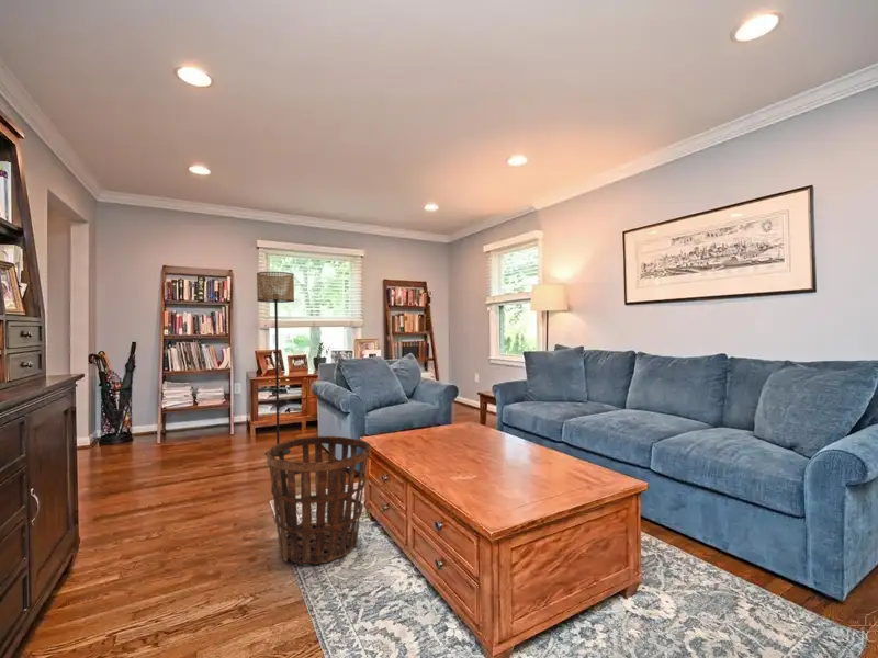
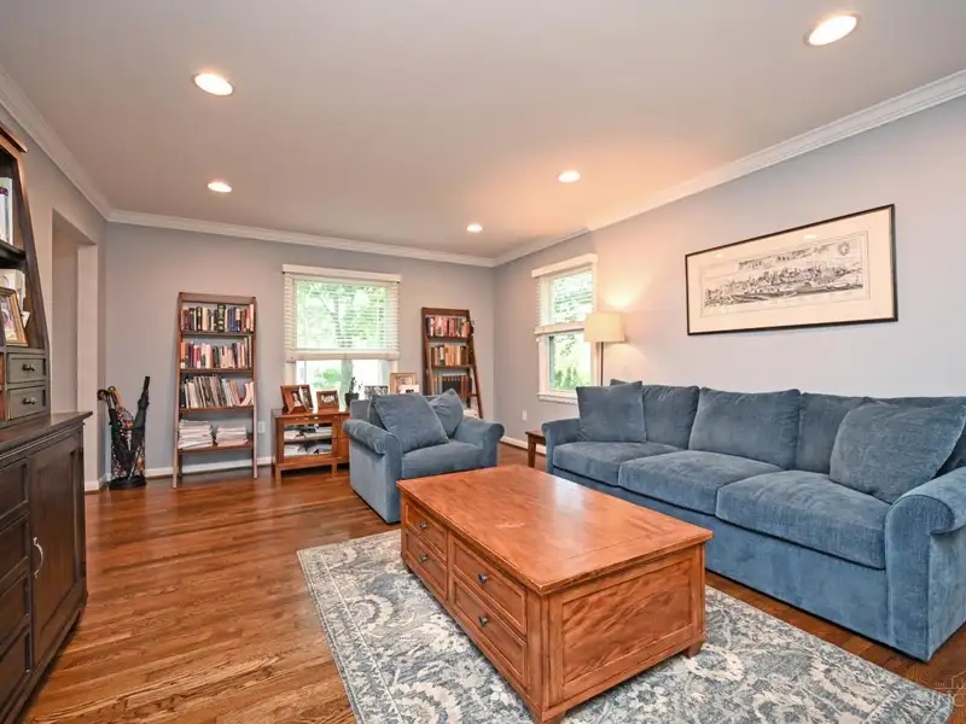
- basket (320, 496)
- floor lamp (277, 363)
